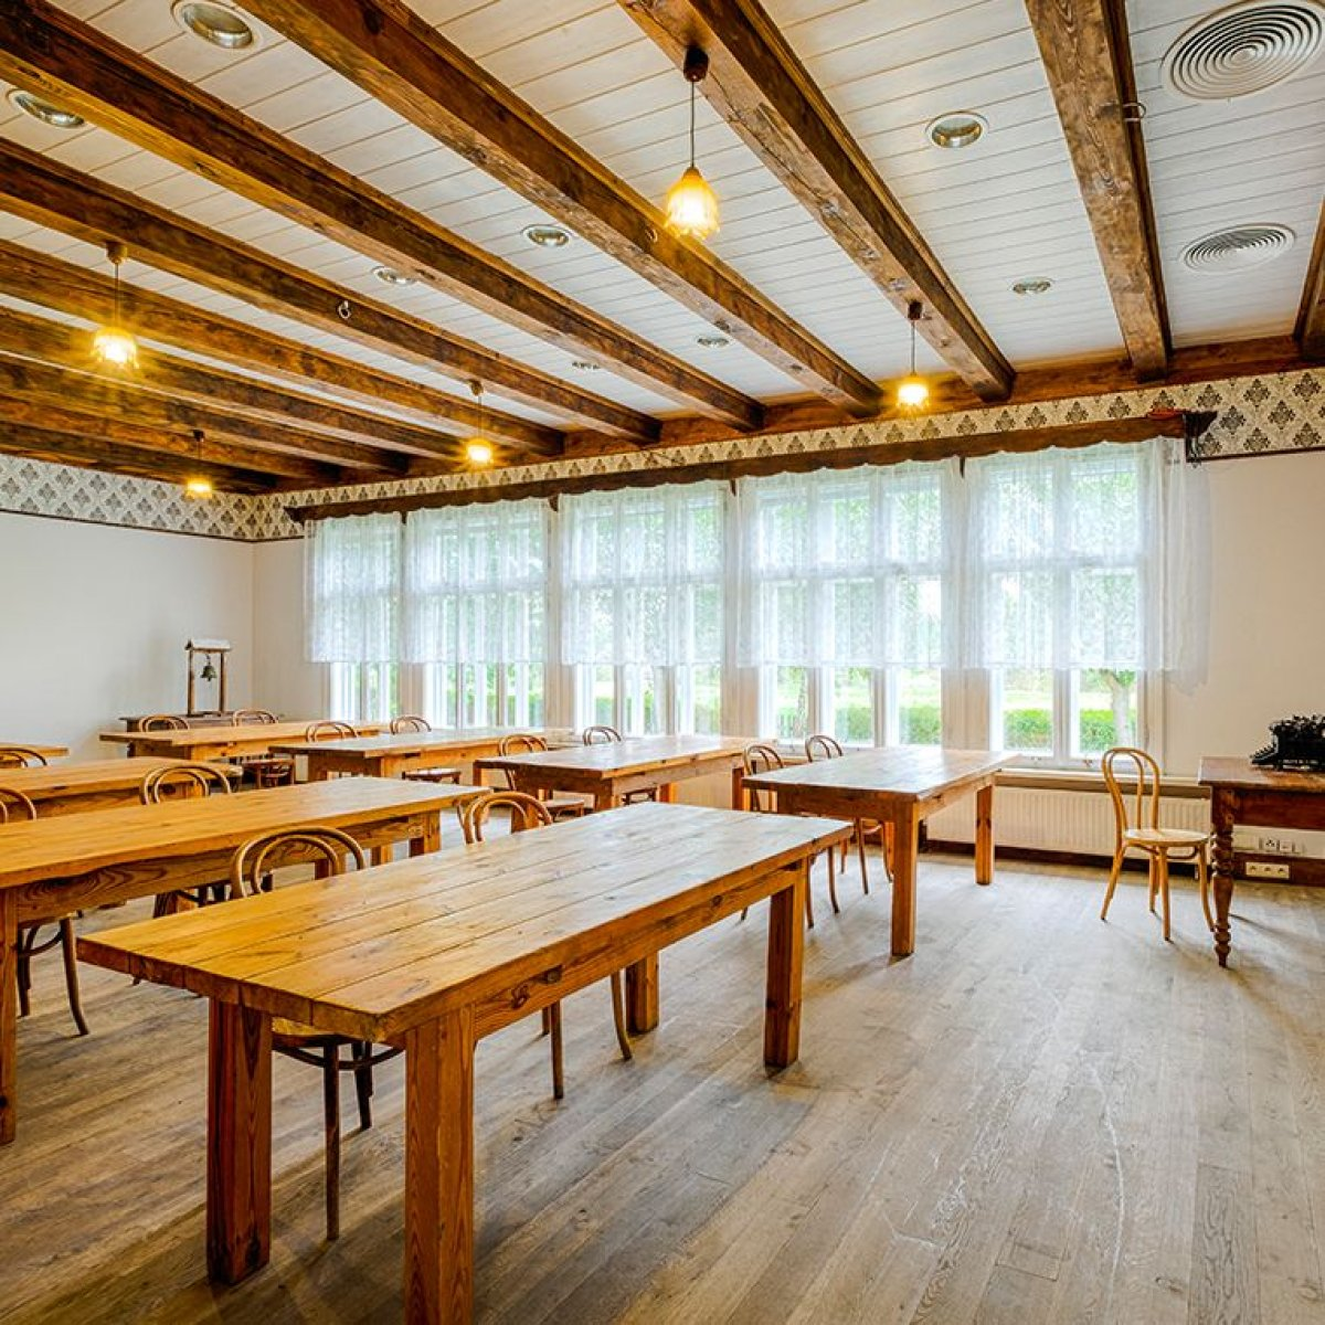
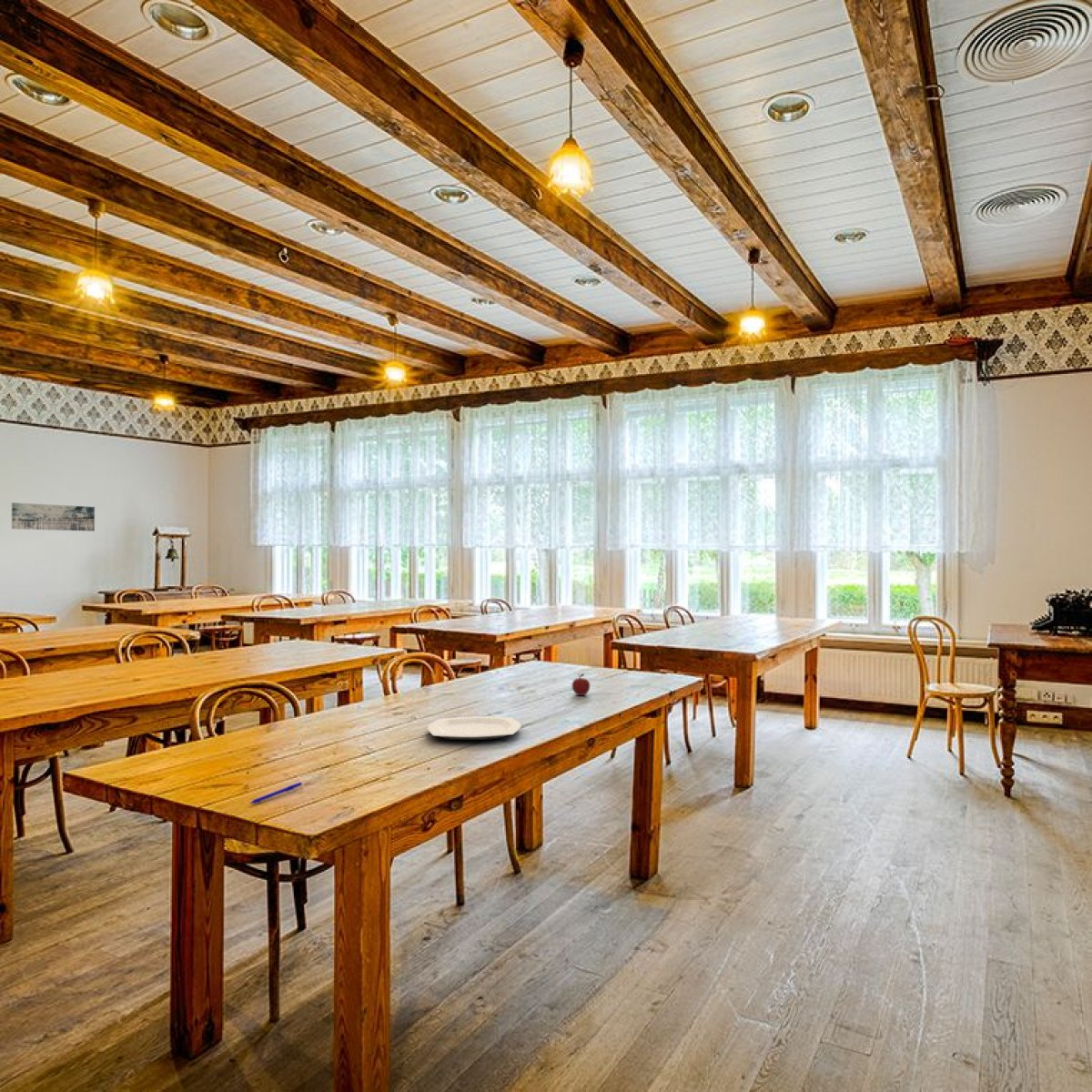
+ apple (581, 683)
+ plate (474, 729)
+ wall art (55, 517)
+ pen (276, 793)
